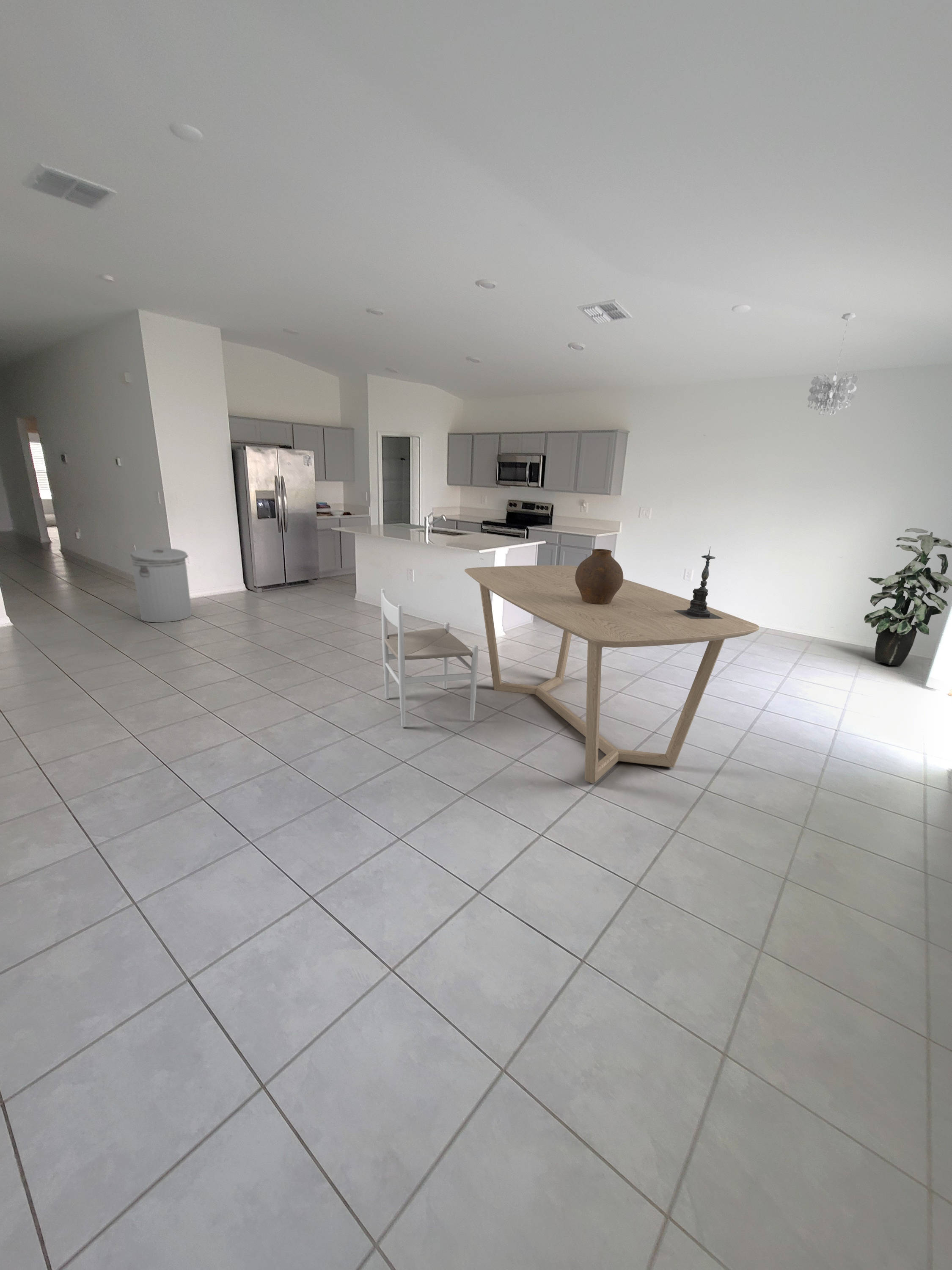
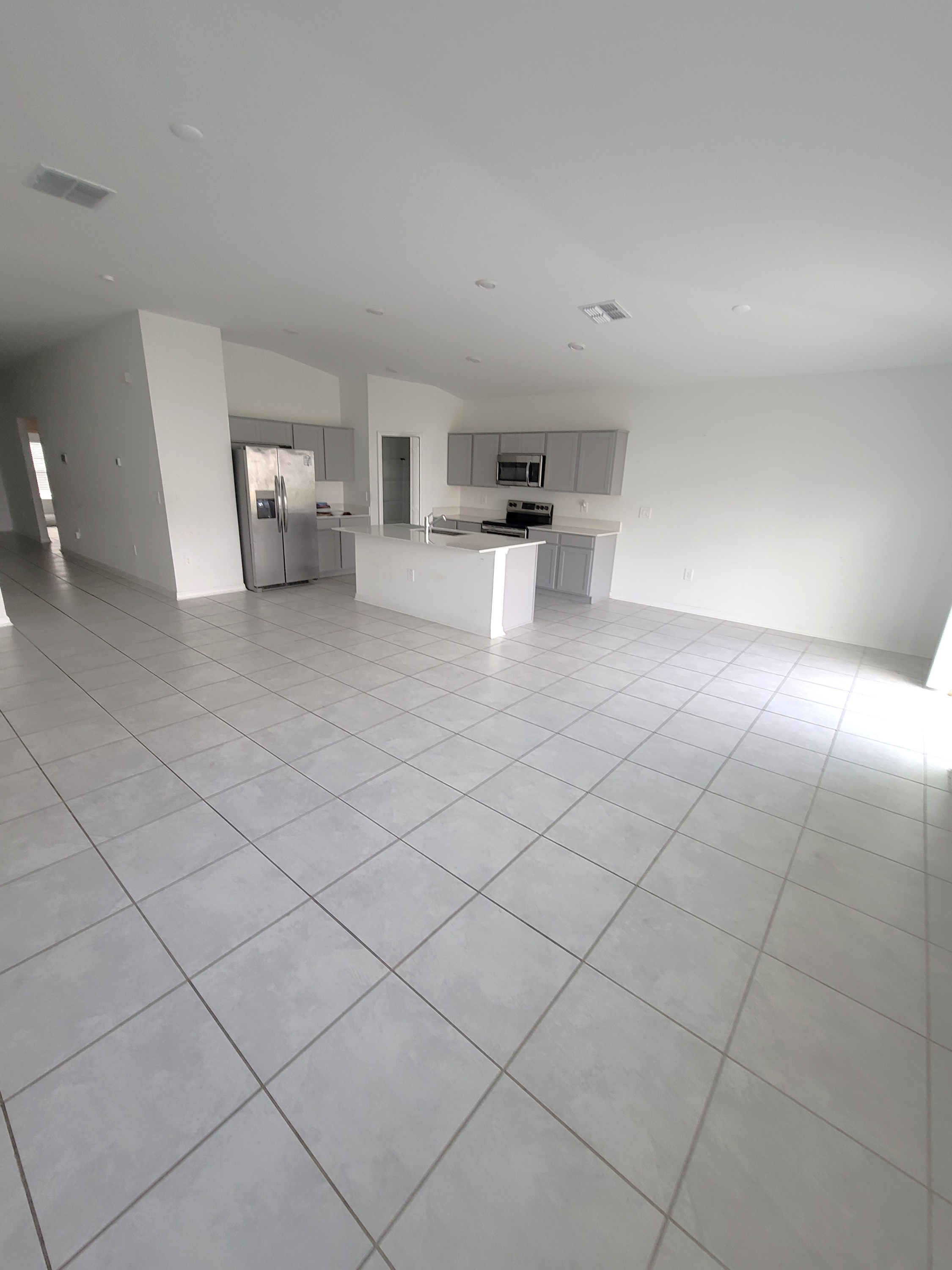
- vase (599, 575)
- candle holder (704, 580)
- can (163, 584)
- indoor plant (905, 598)
- chair (426, 653)
- chandelier (837, 366)
- dining table (587, 660)
